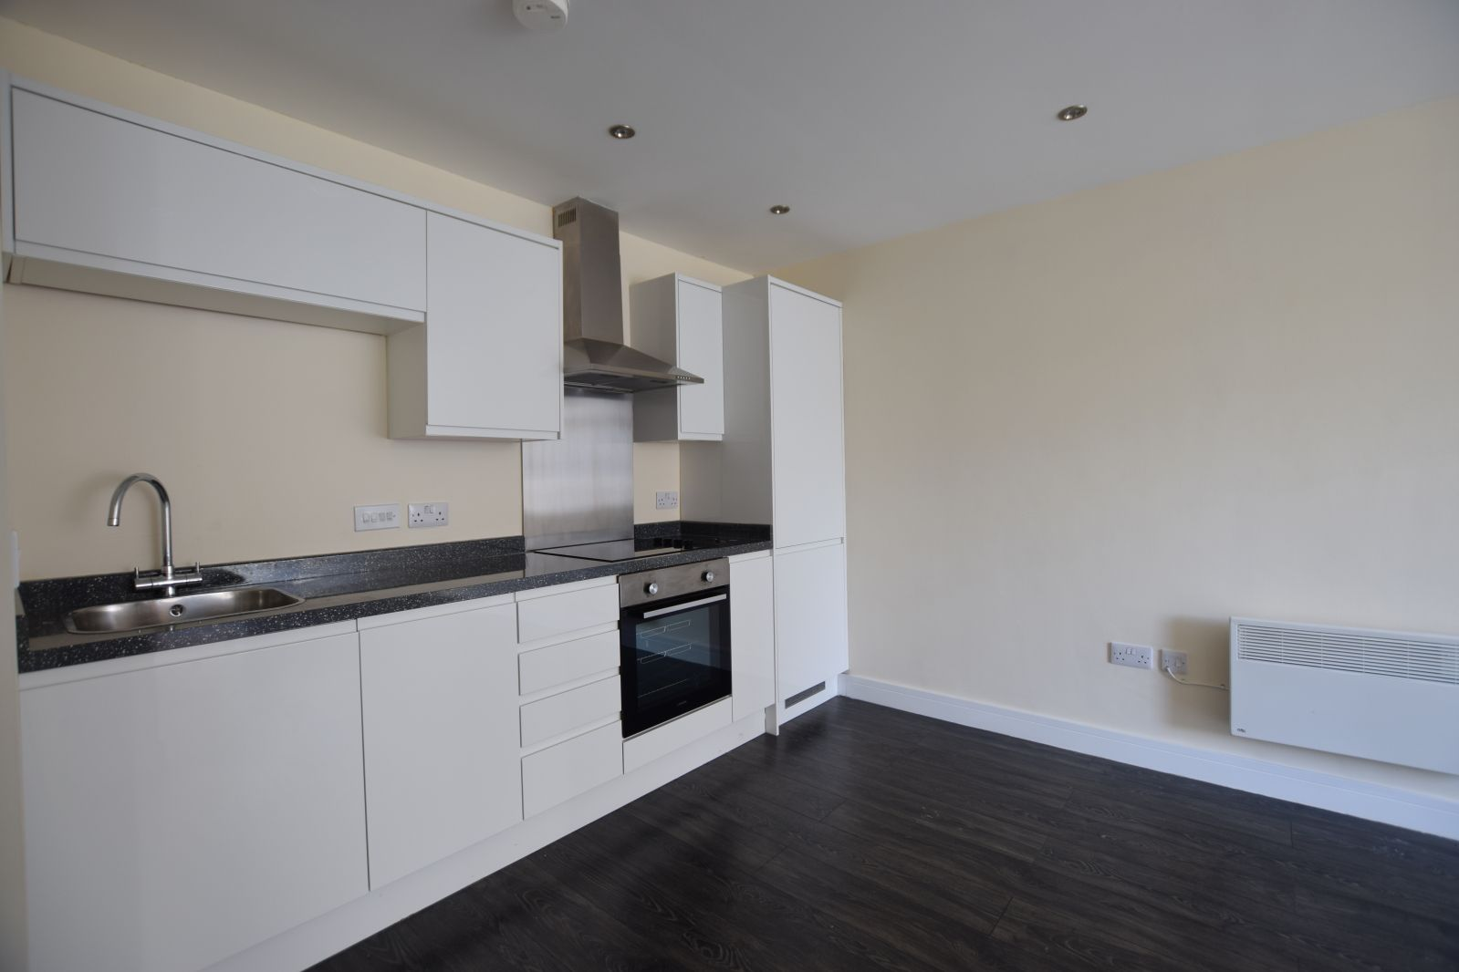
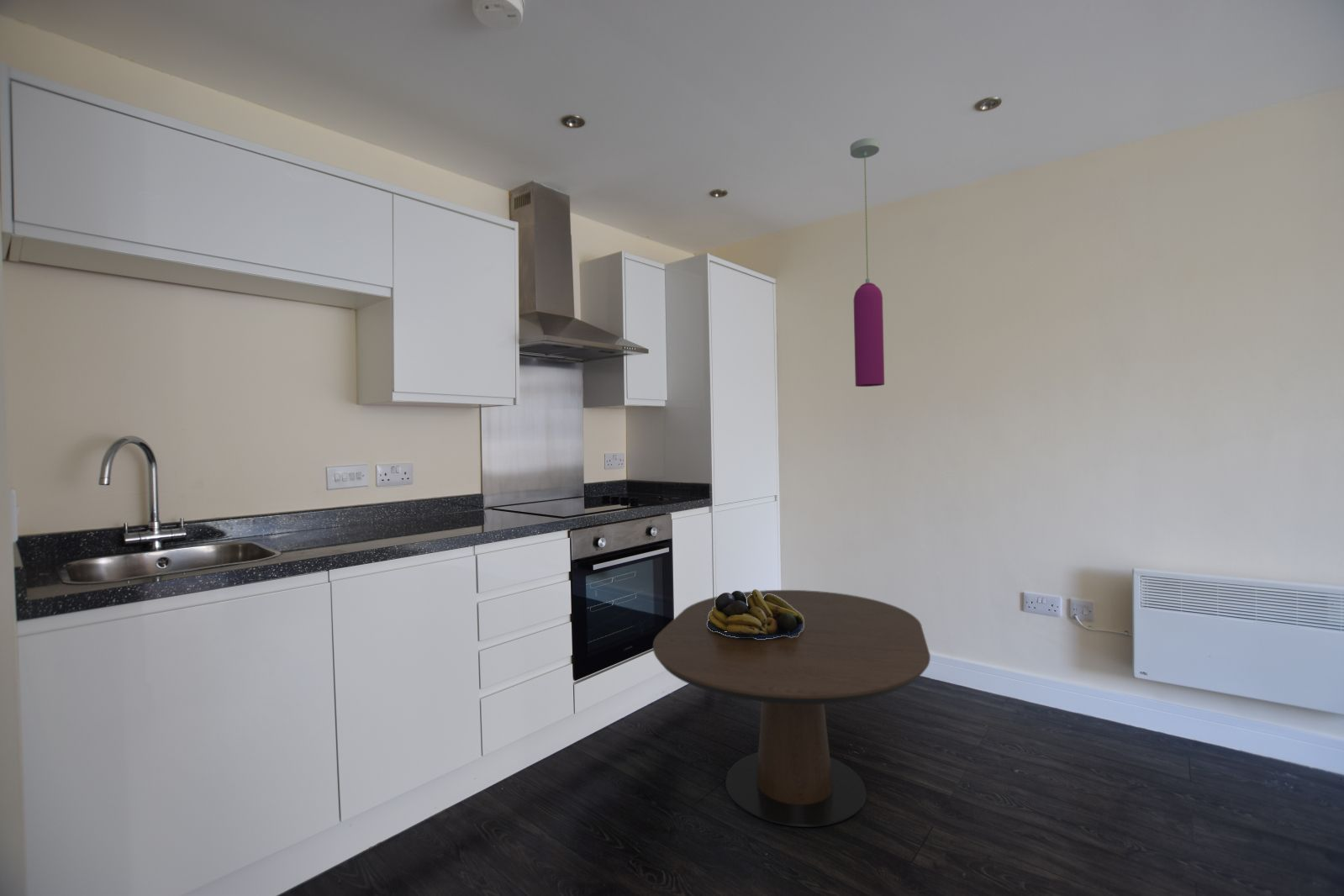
+ fruit bowl (754, 609)
+ pendant light (867, 265)
+ dining table (772, 704)
